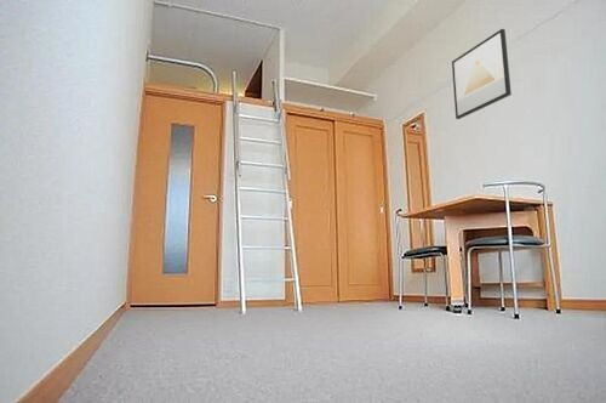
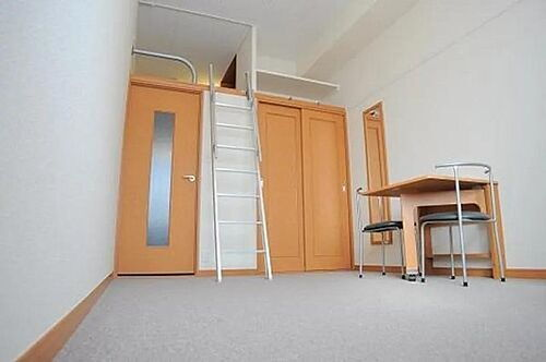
- wall art (479, 76)
